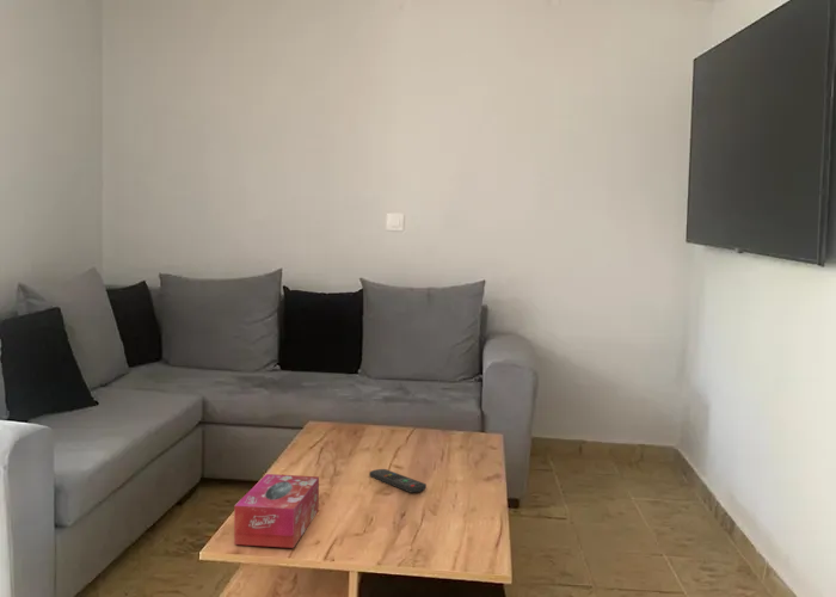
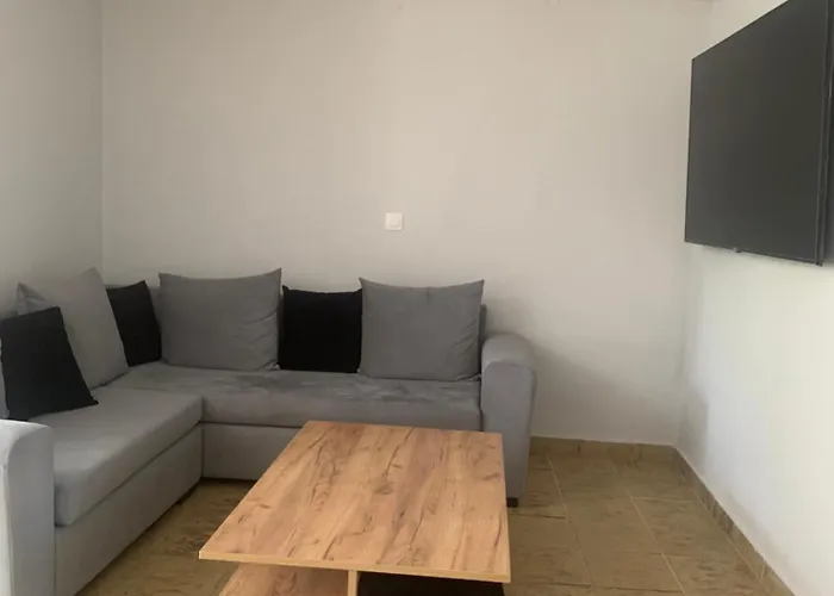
- tissue box (278, 507)
- remote control (397, 480)
